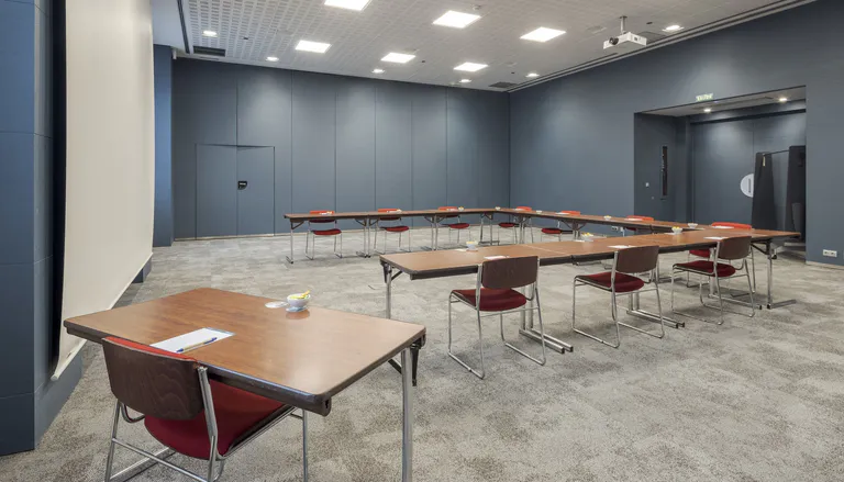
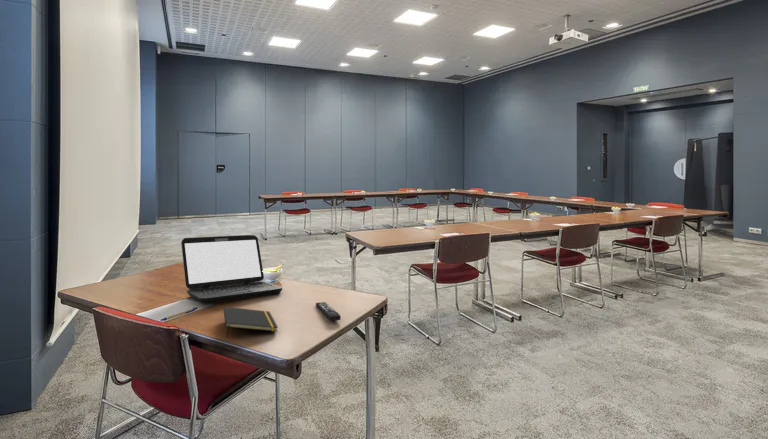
+ notepad (249, 318)
+ remote control (327, 310)
+ laptop (232, 265)
